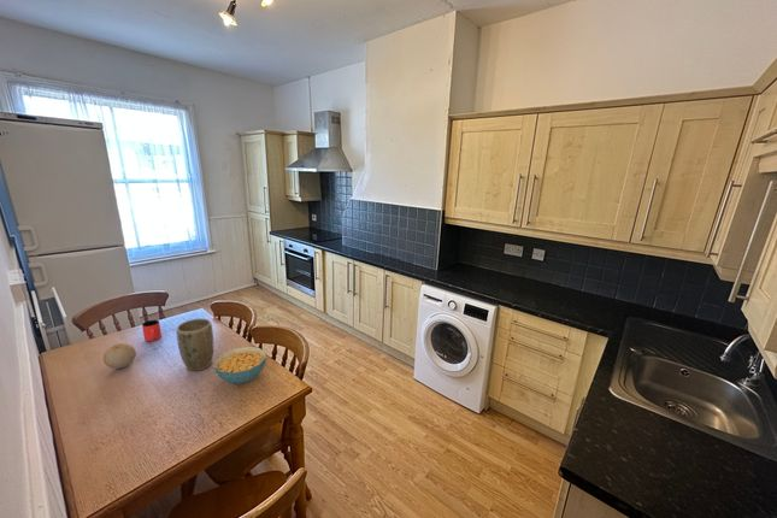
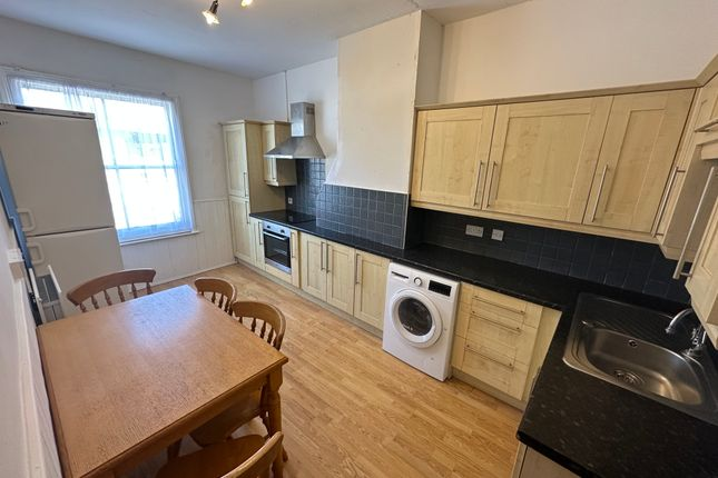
- fruit (119, 355)
- cup (152, 331)
- cereal bowl (241, 369)
- plant pot (196, 345)
